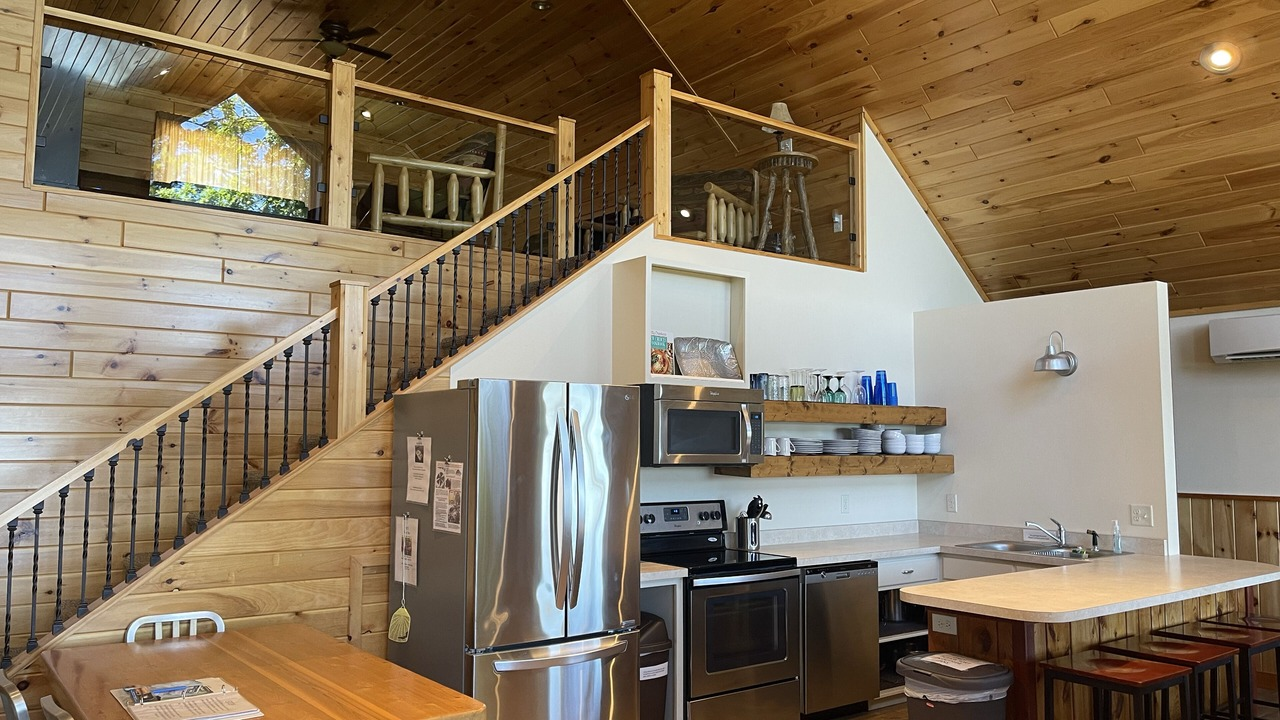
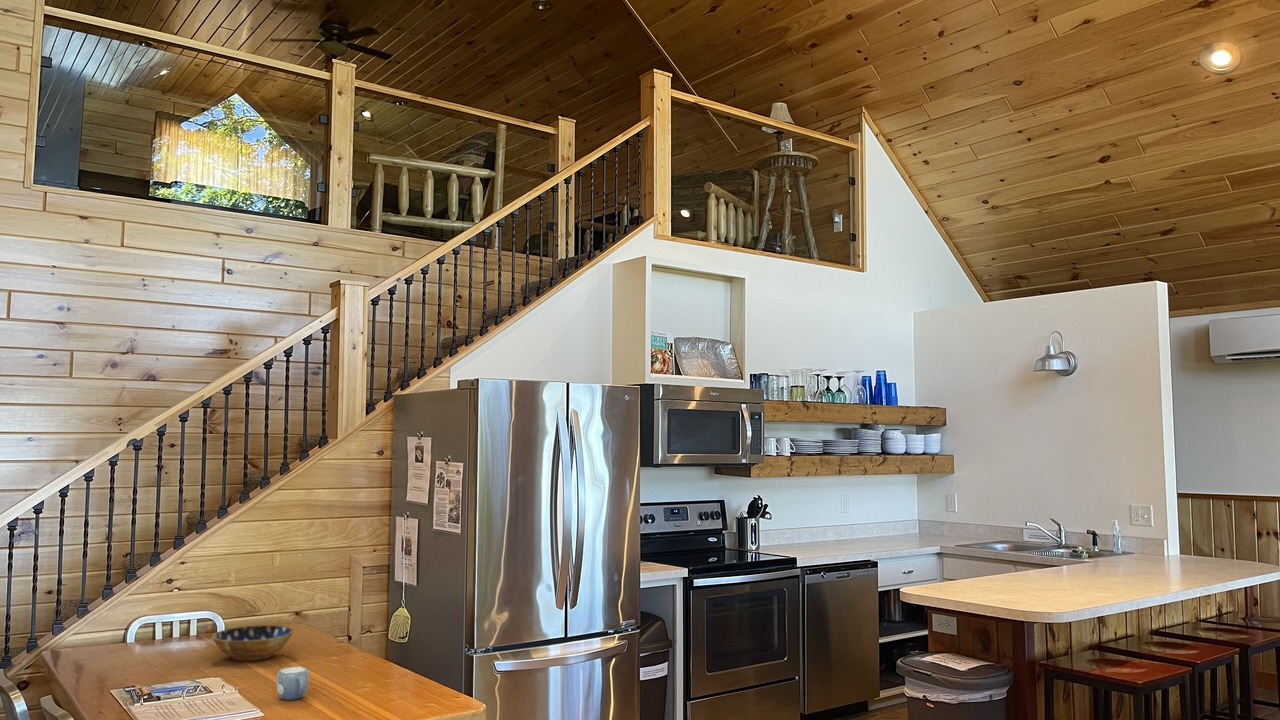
+ bowl (252, 645)
+ mug (295, 685)
